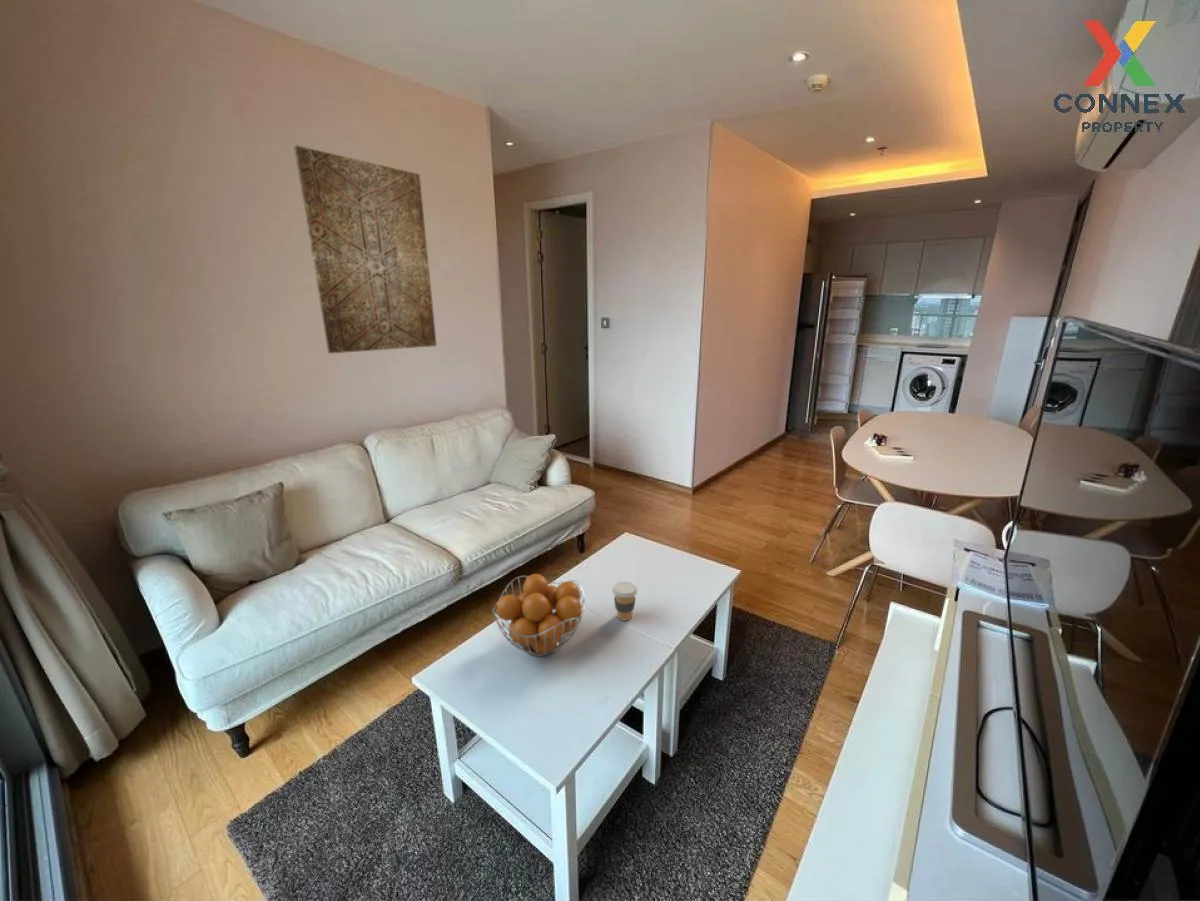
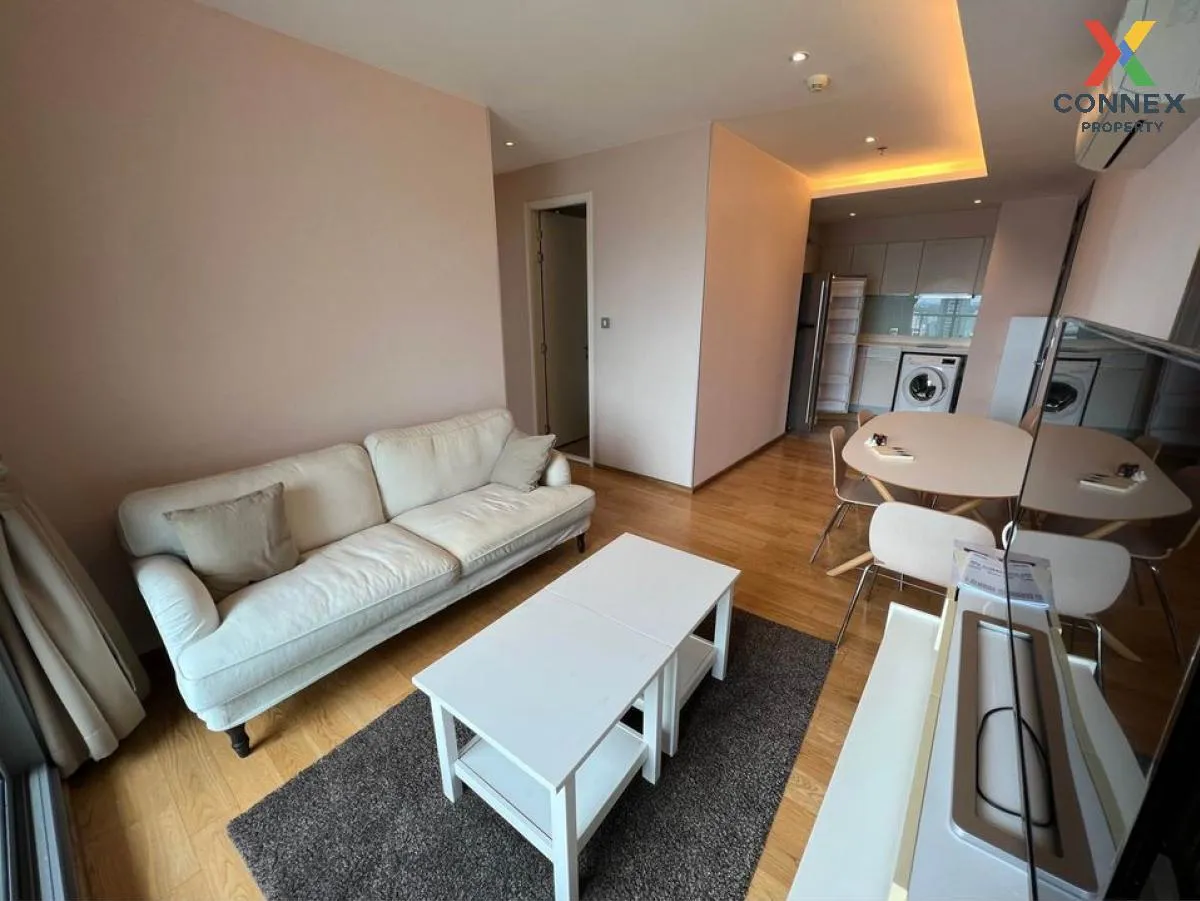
- wall art (375, 260)
- fruit basket (540, 615)
- coffee cup (624, 601)
